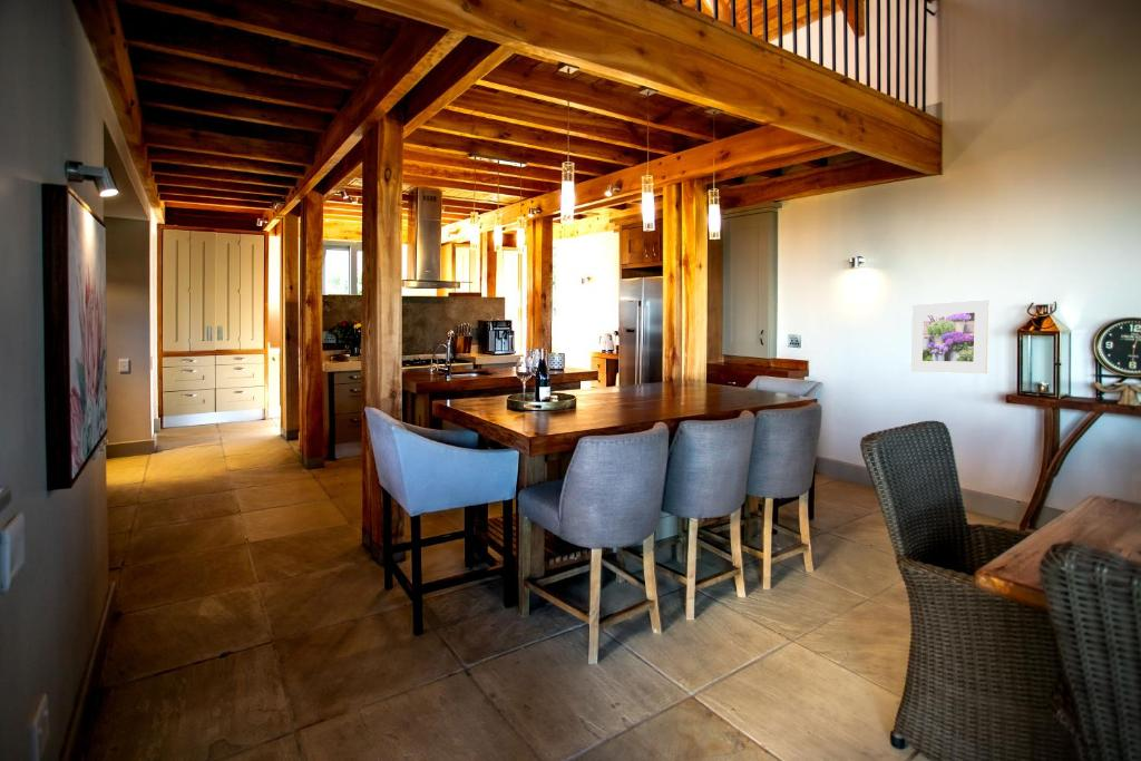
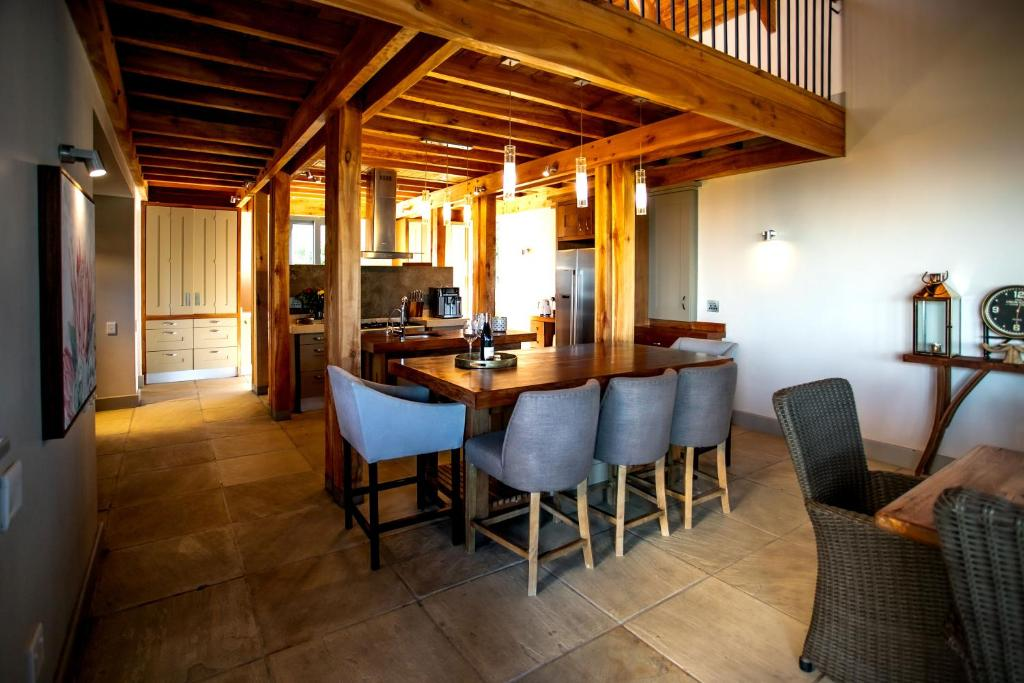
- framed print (947, 338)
